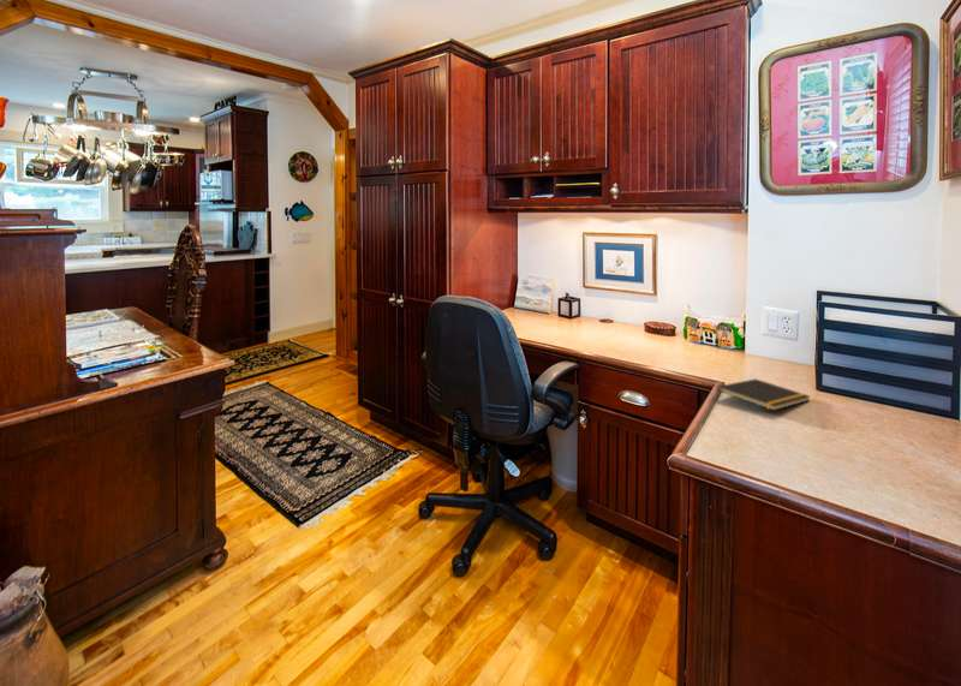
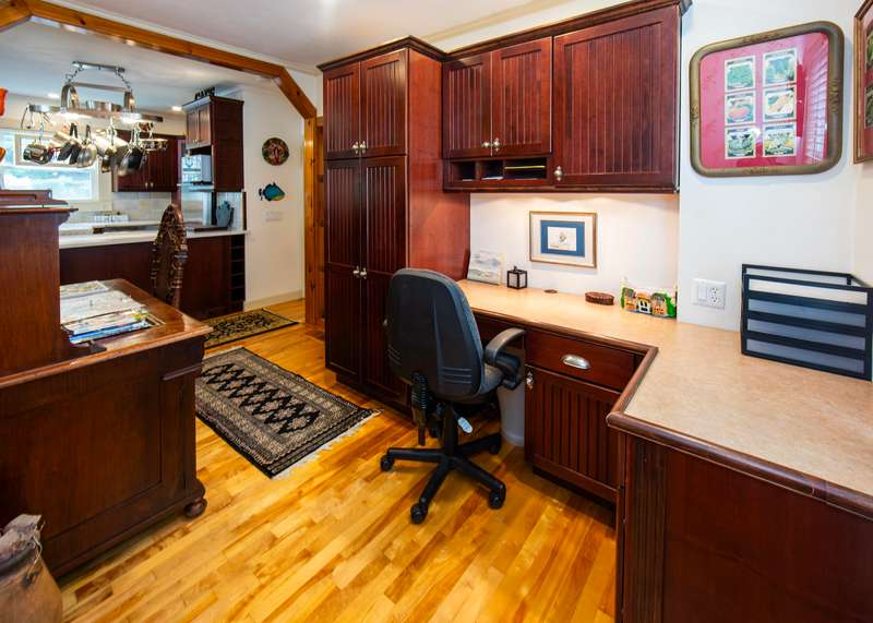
- notepad (763, 393)
